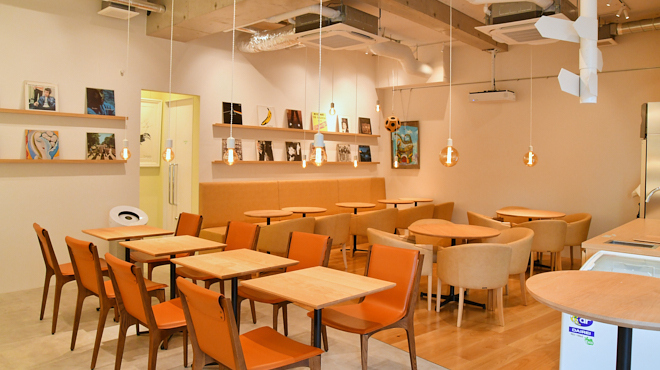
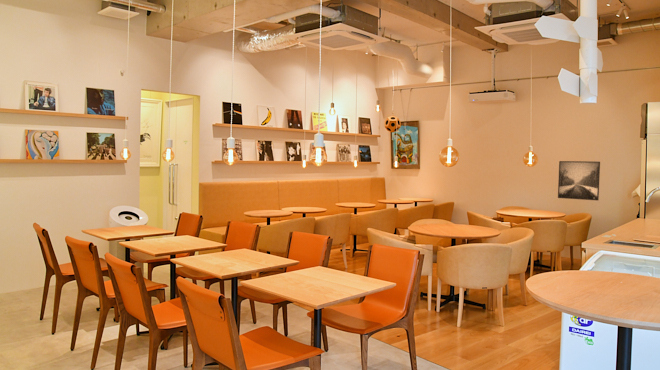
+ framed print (578, 180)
